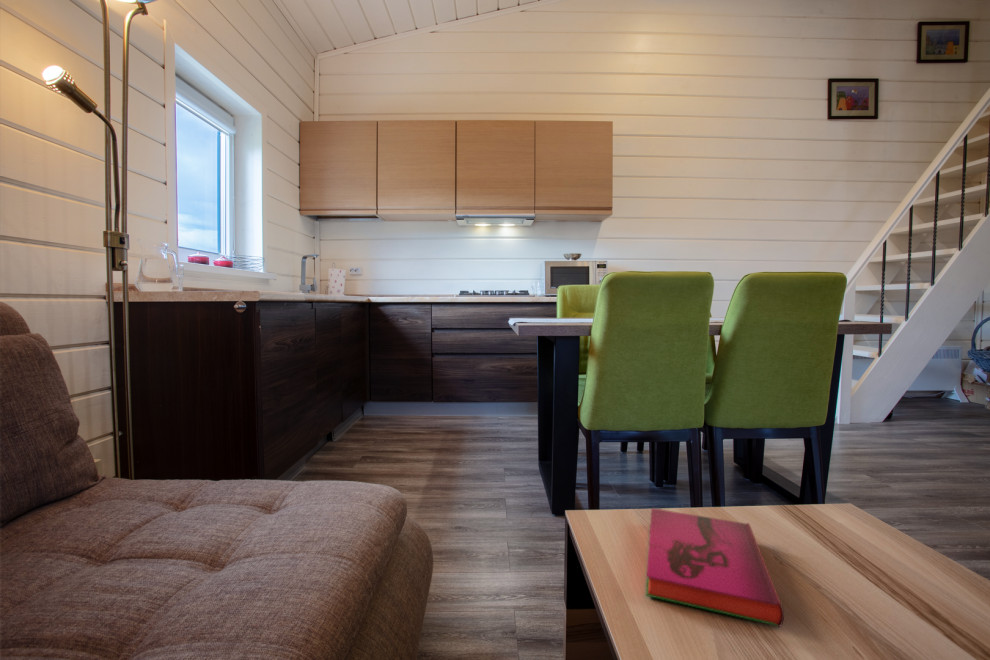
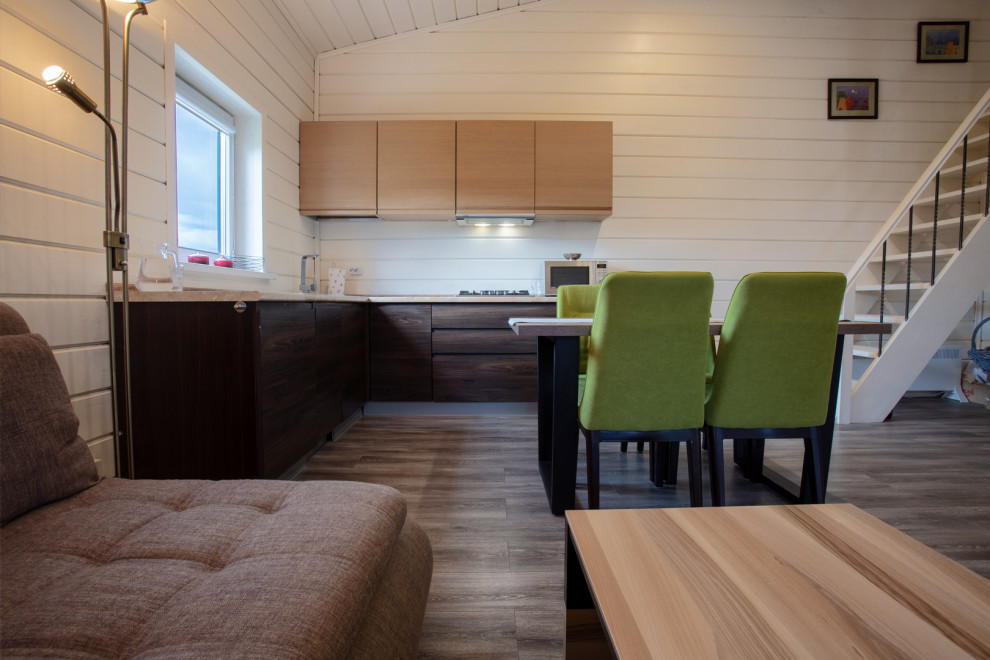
- hardback book (704, 556)
